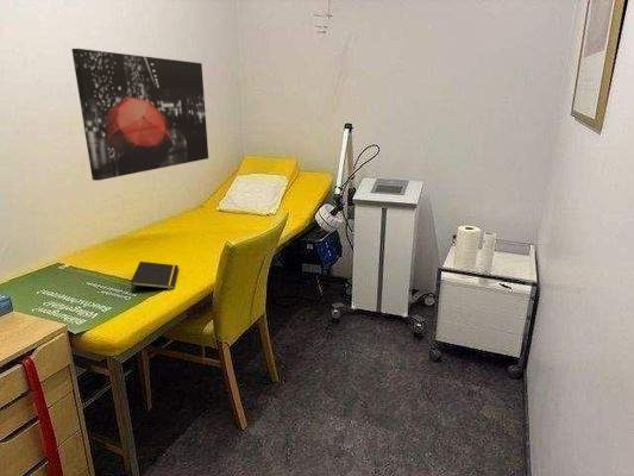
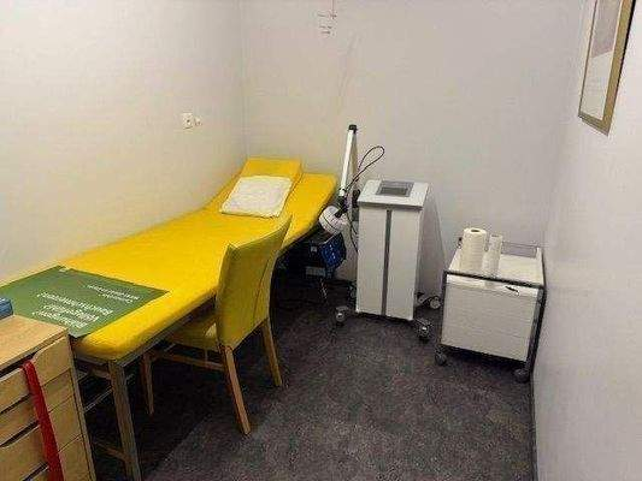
- notepad (156, 274)
- wall art (153, 114)
